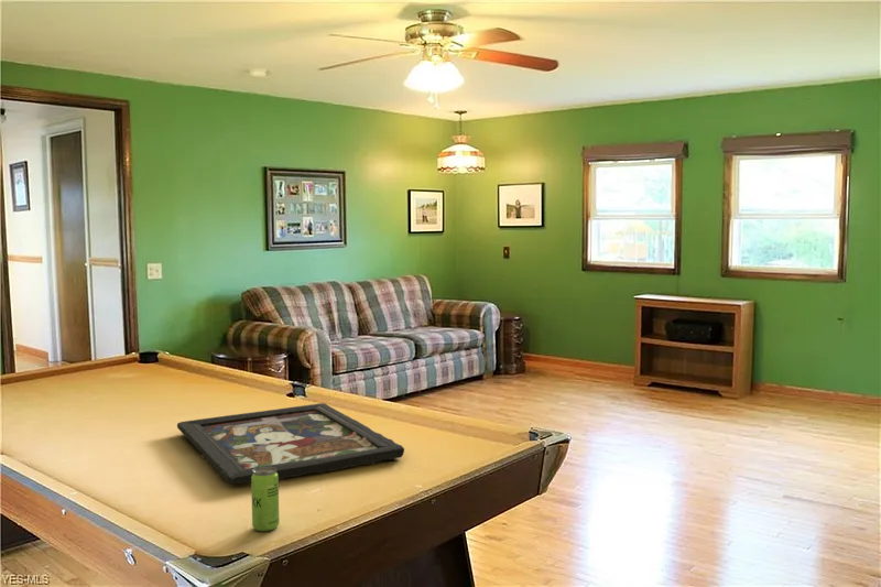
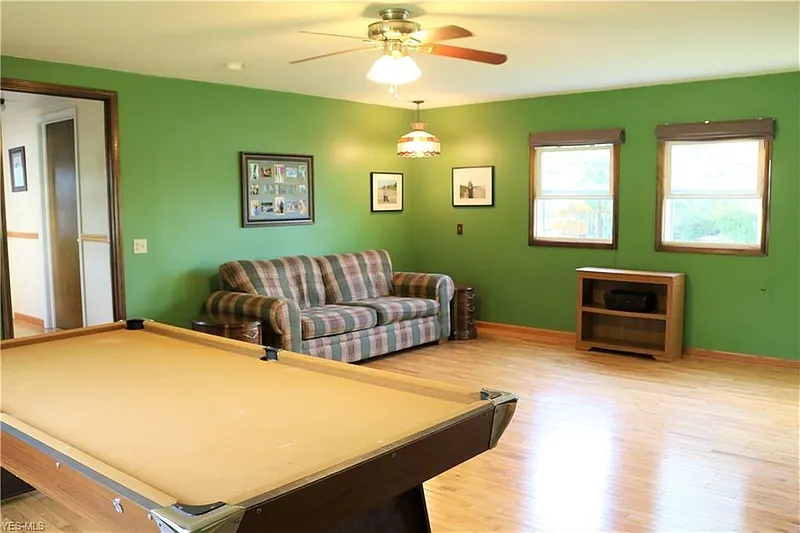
- board game (283, 437)
- beverage can (264, 498)
